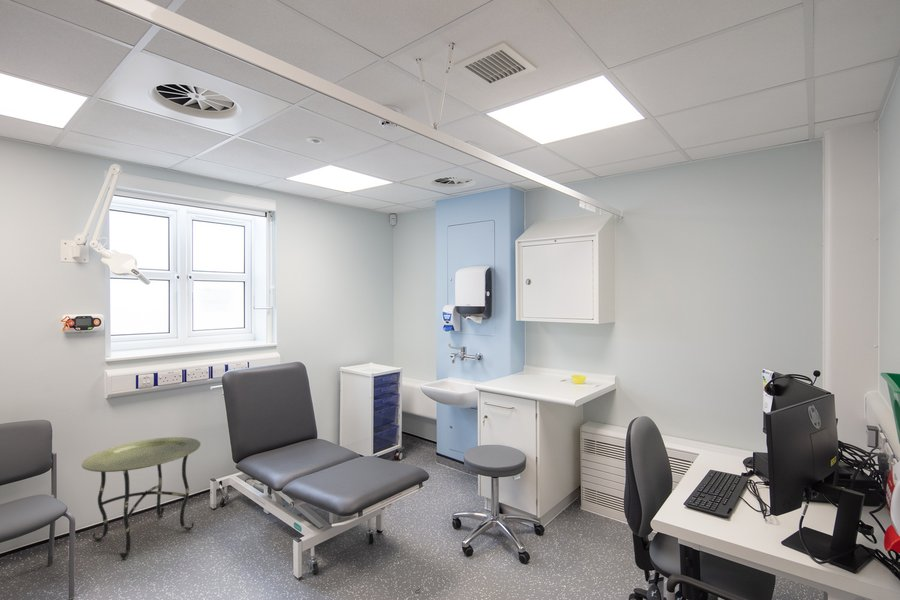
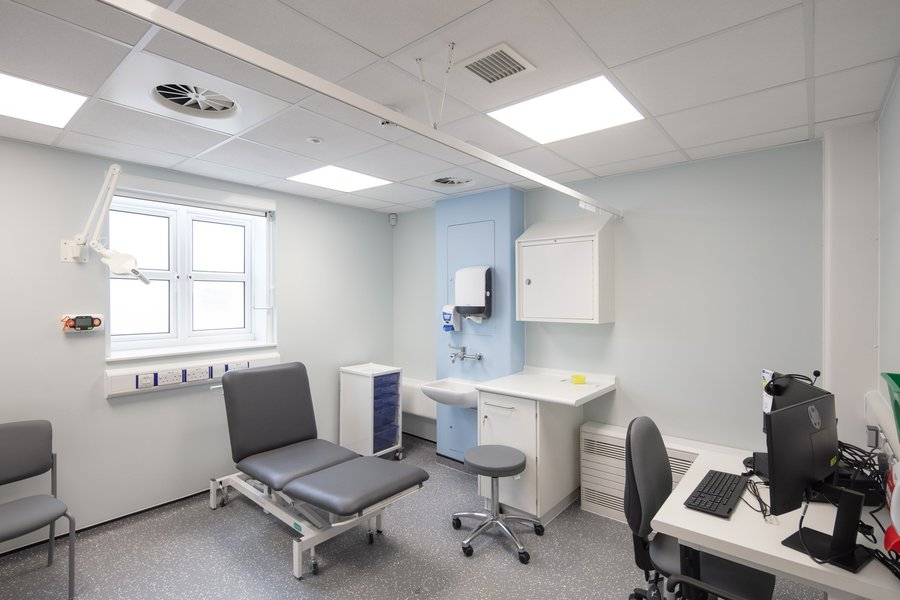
- side table (145, 493)
